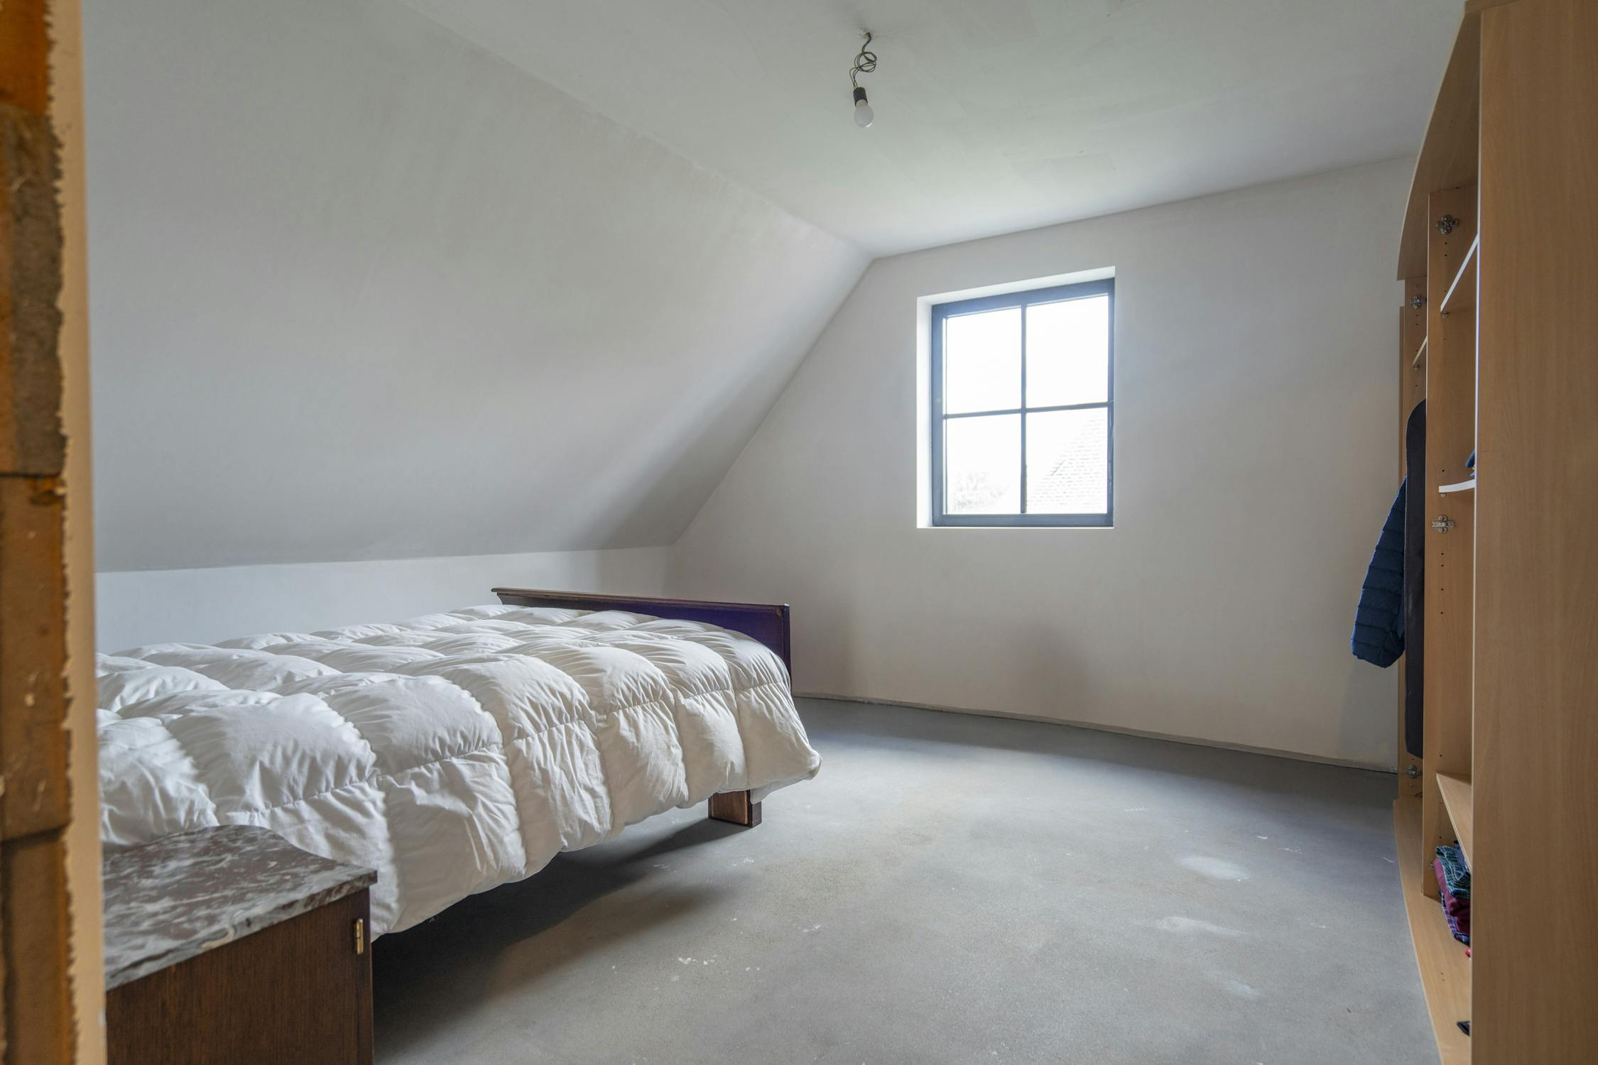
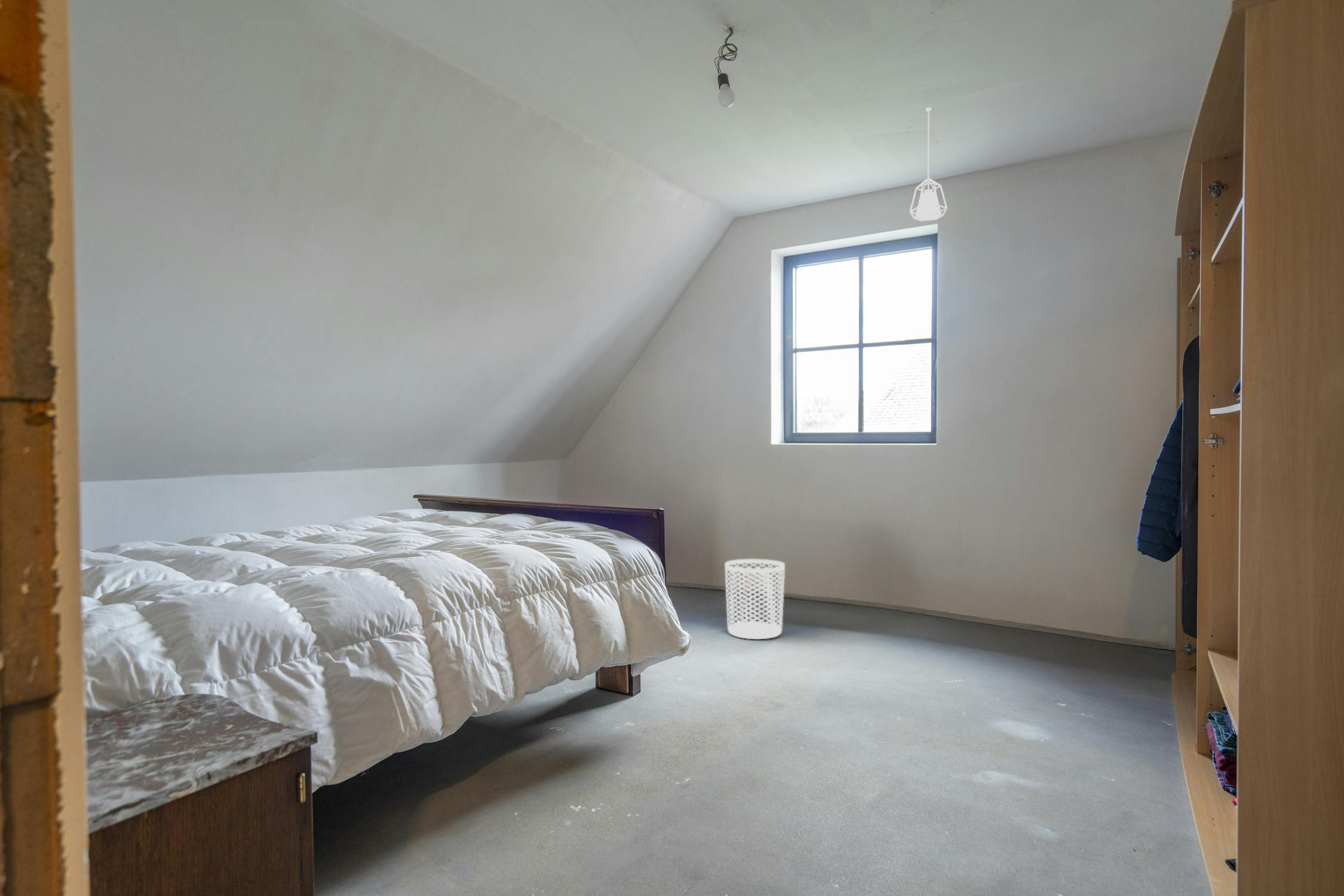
+ waste bin (754, 598)
+ pendant lamp (928, 163)
